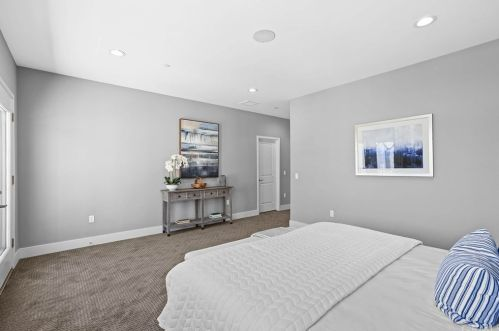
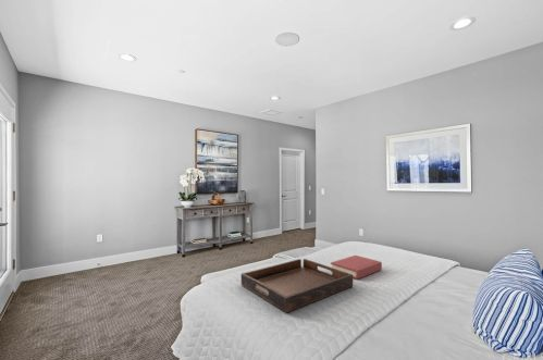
+ serving tray (296, 280)
+ hardback book (356, 265)
